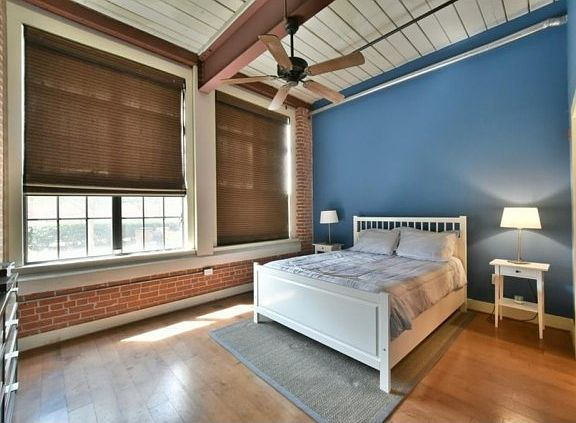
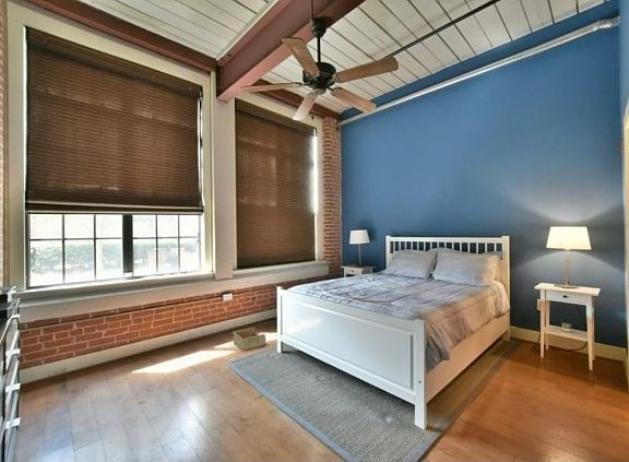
+ storage bin (249, 337)
